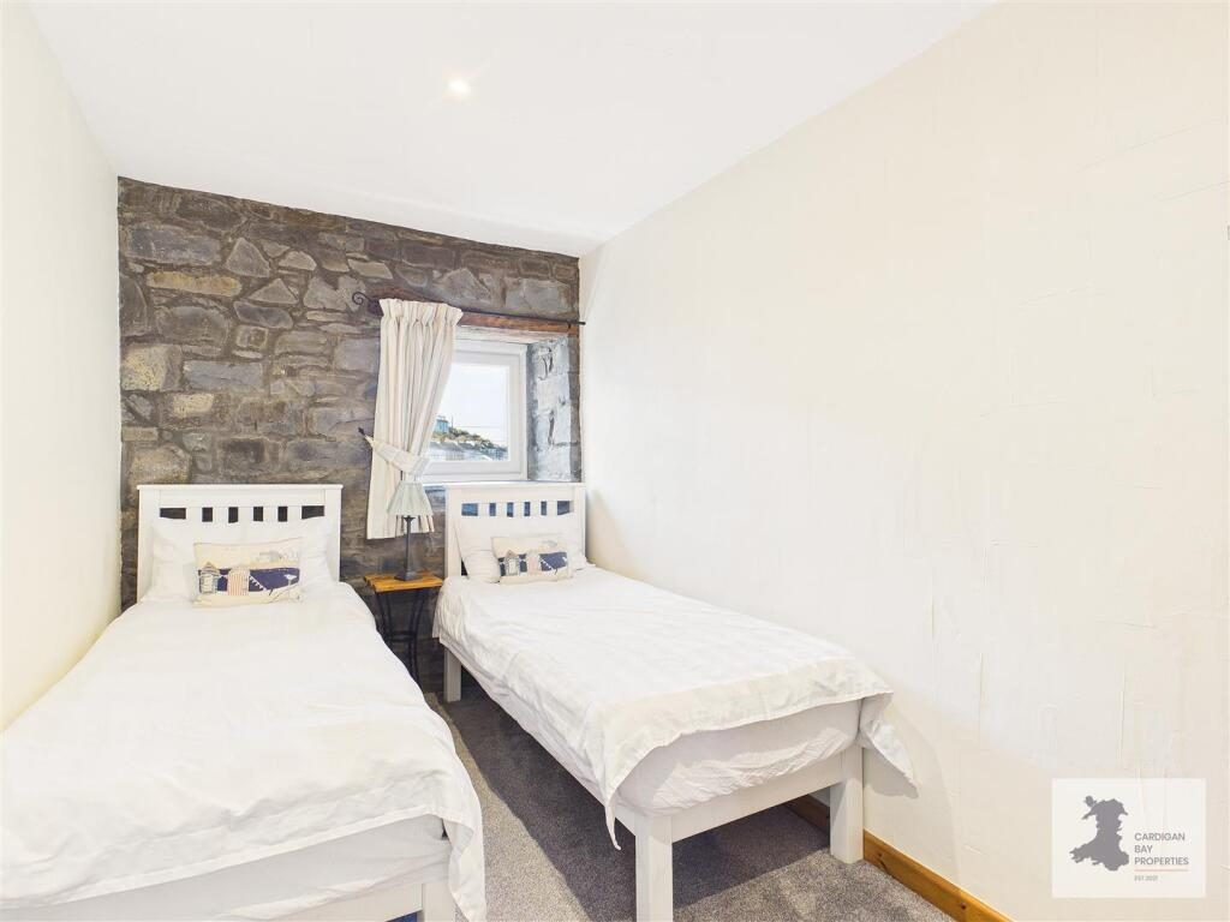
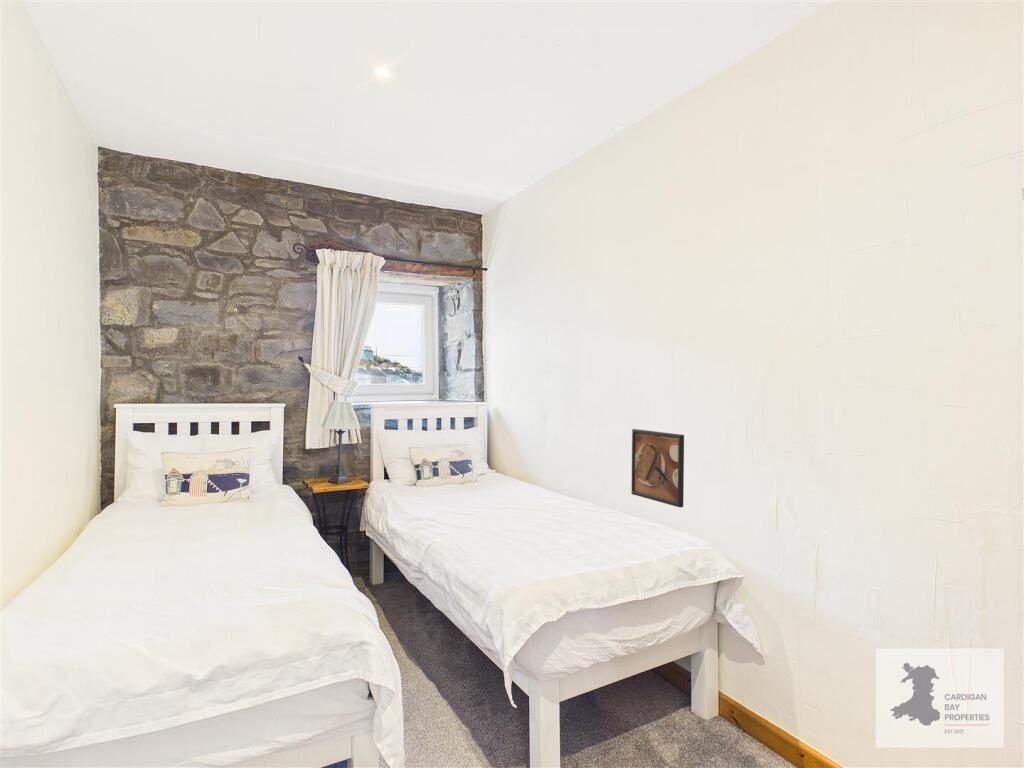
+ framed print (656, 466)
